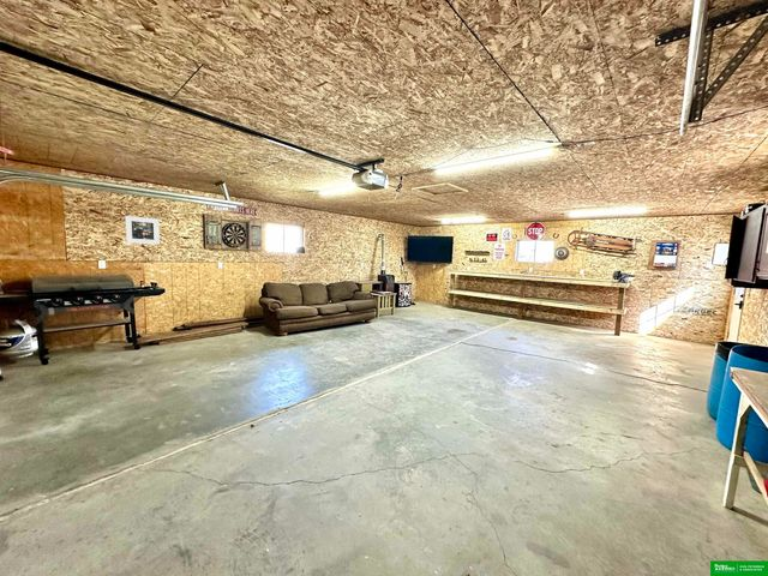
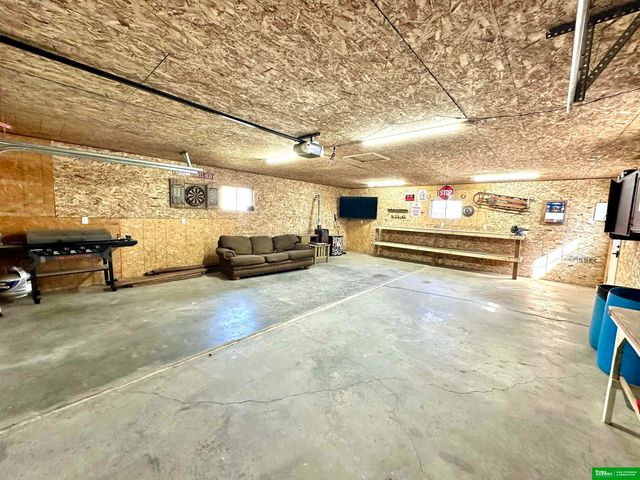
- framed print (143, 230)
